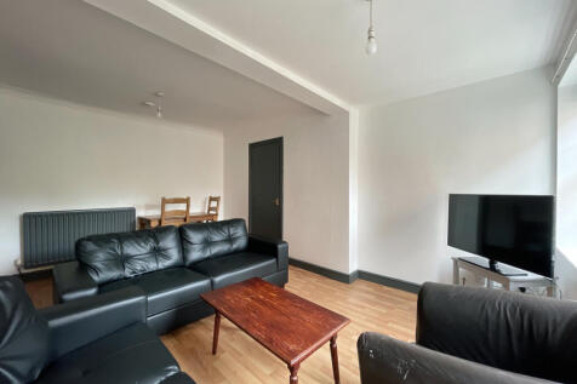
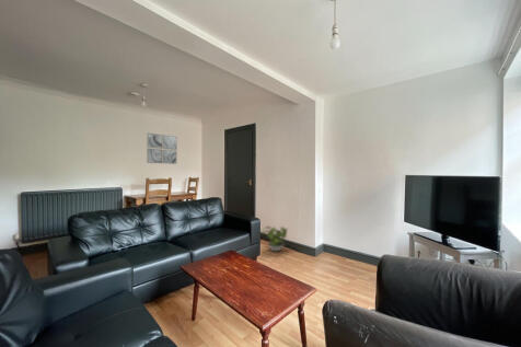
+ potted plant (274, 238)
+ wall art (161, 149)
